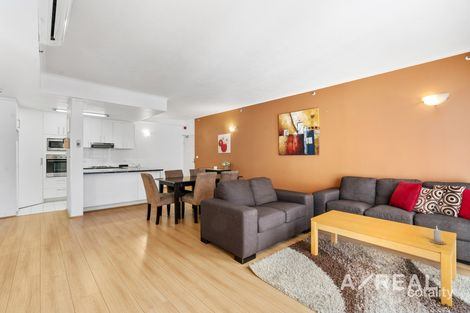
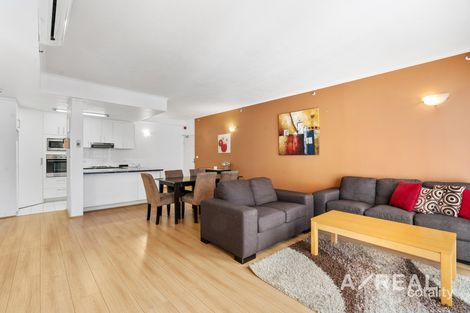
- candle (437, 233)
